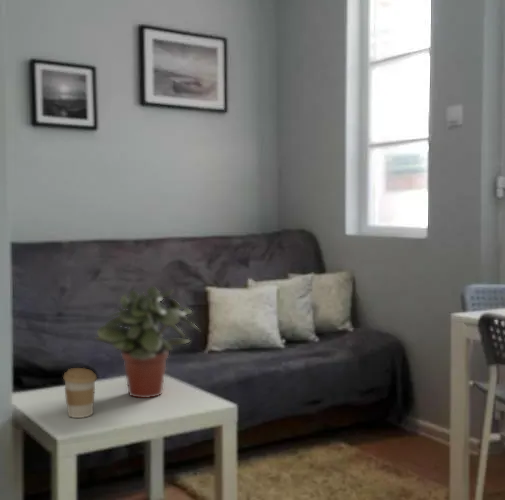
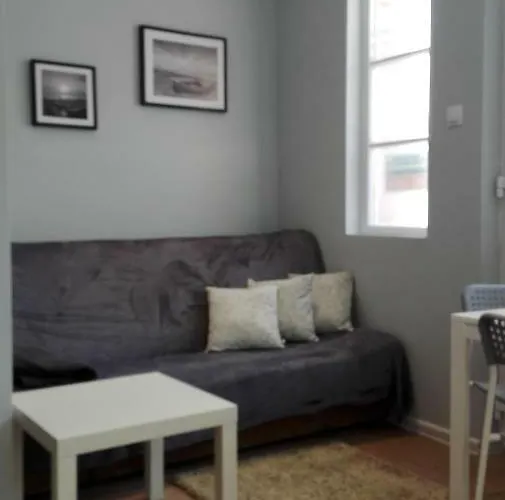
- potted plant (146, 339)
- coffee cup (80, 392)
